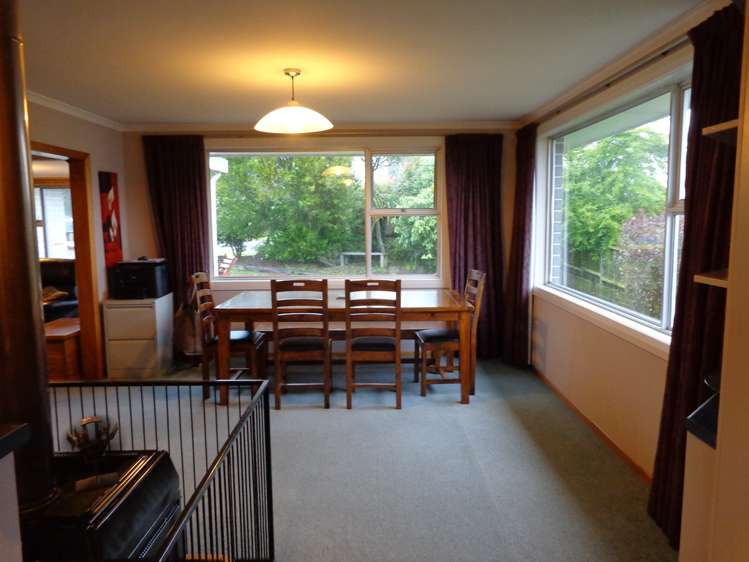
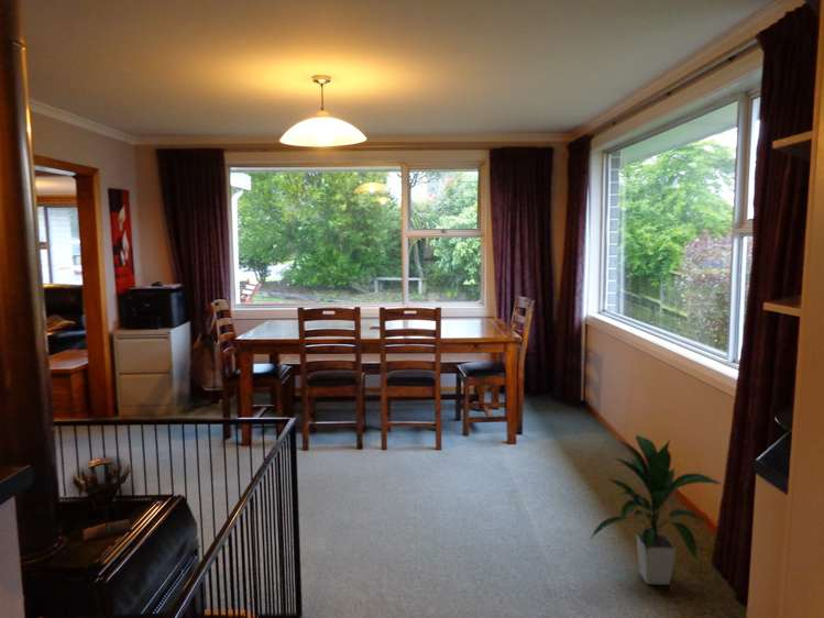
+ indoor plant (650, 506)
